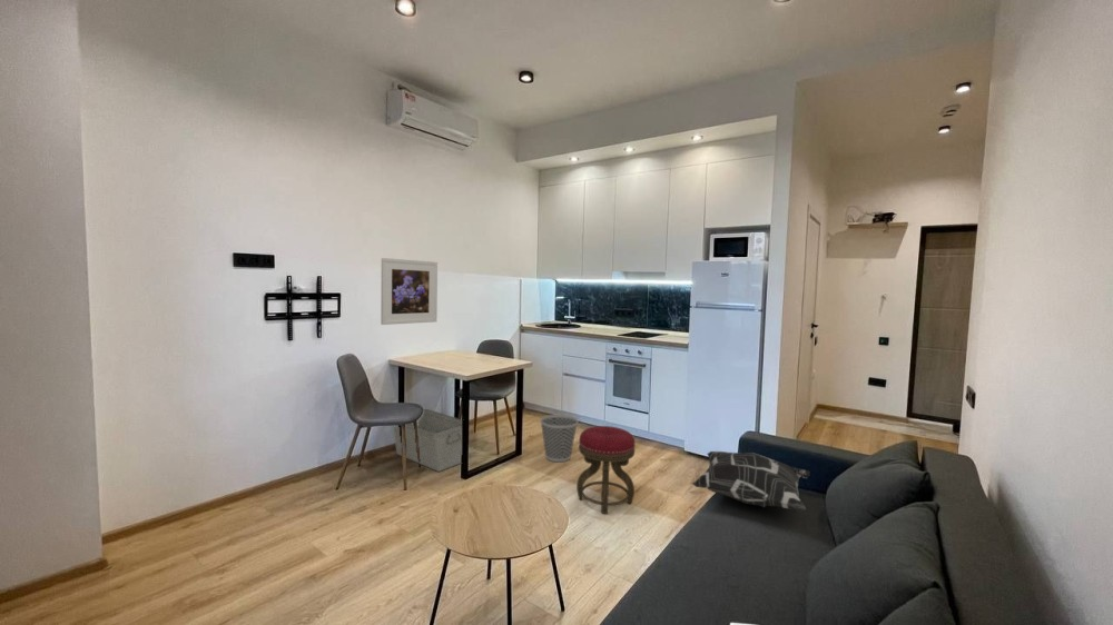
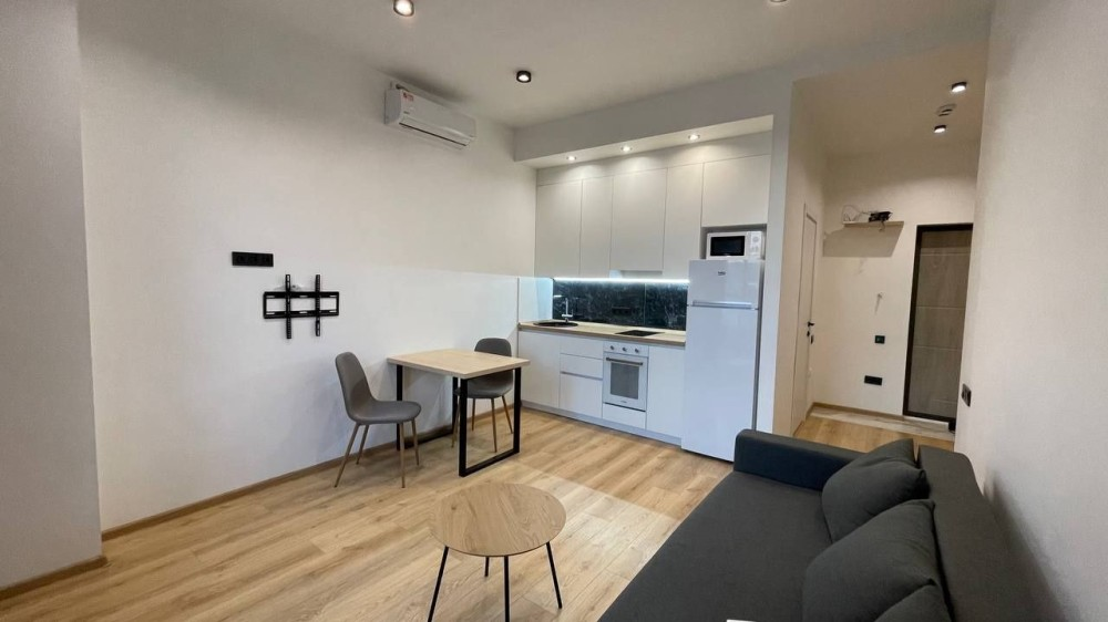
- storage bin (430, 438)
- wastebasket (558, 438)
- stool (605, 466)
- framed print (411, 291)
- decorative pillow (752, 476)
